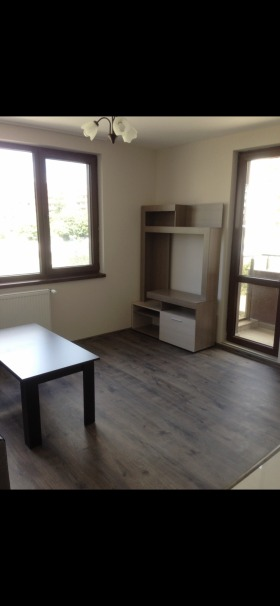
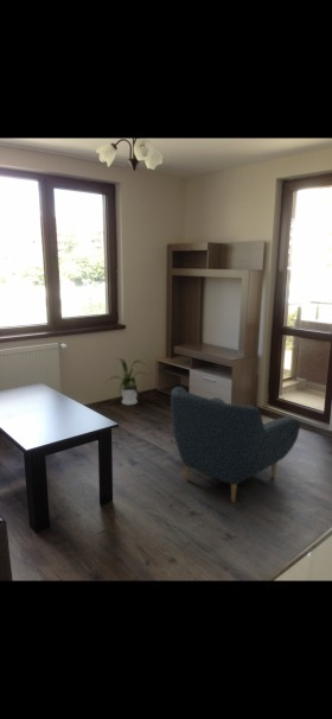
+ house plant (128, 380)
+ armchair (234, 433)
